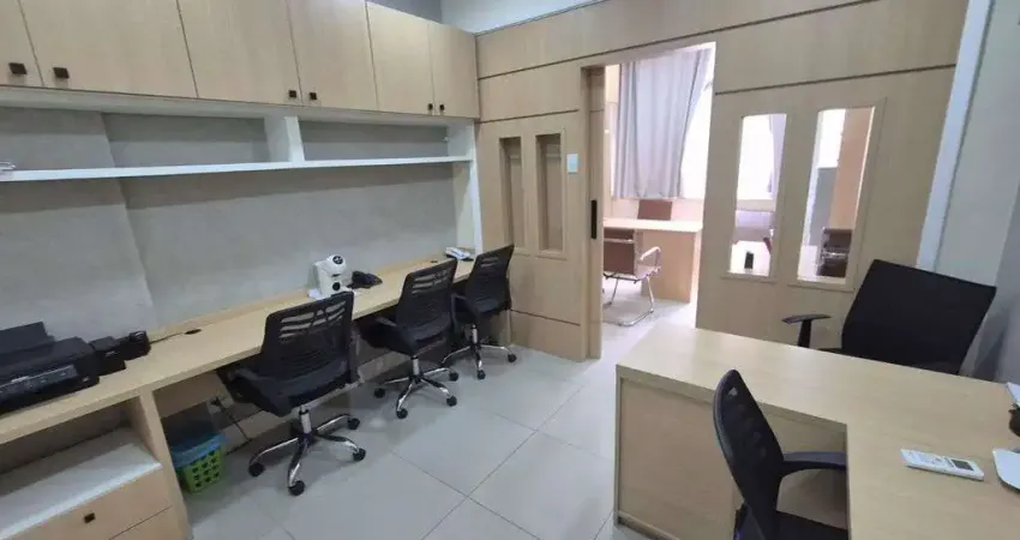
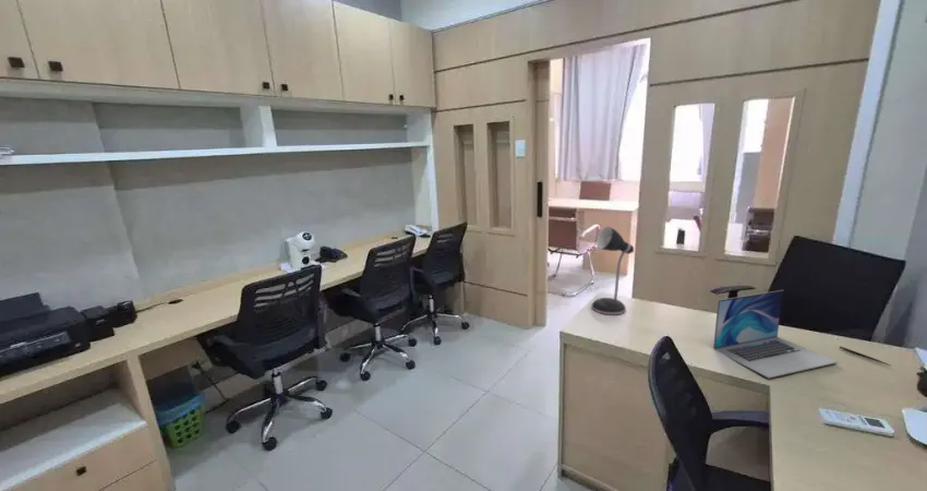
+ desk lamp (617, 267)
+ pen (864, 356)
+ laptop (775, 330)
